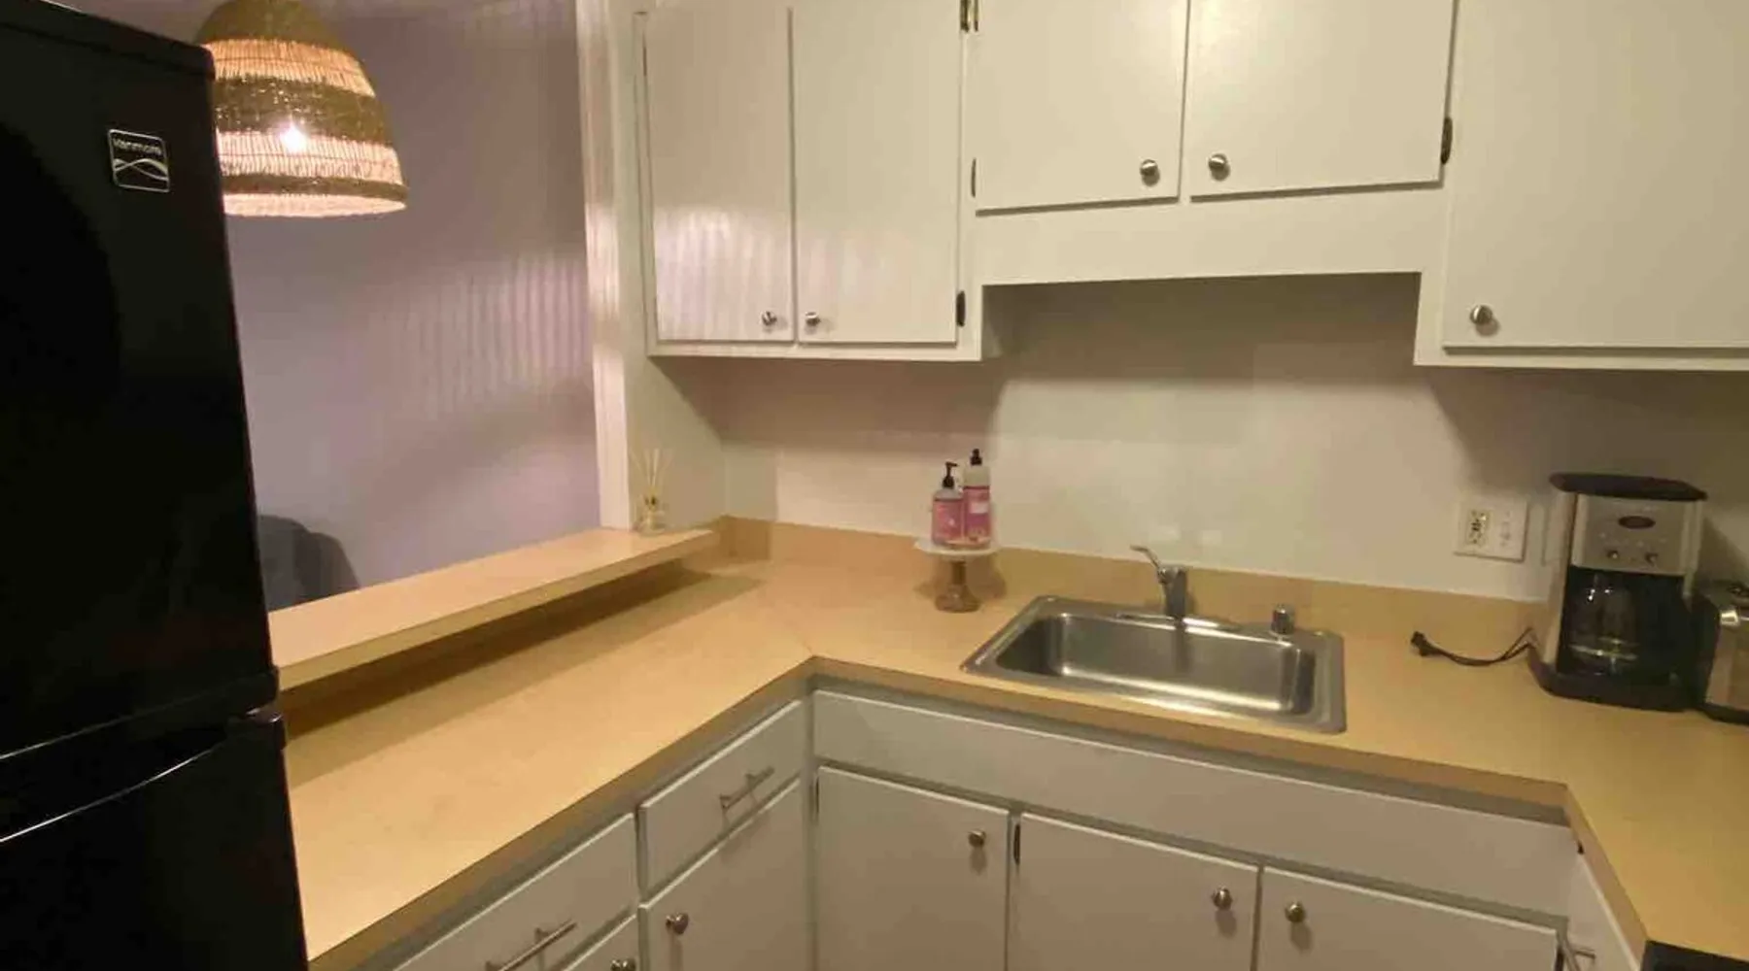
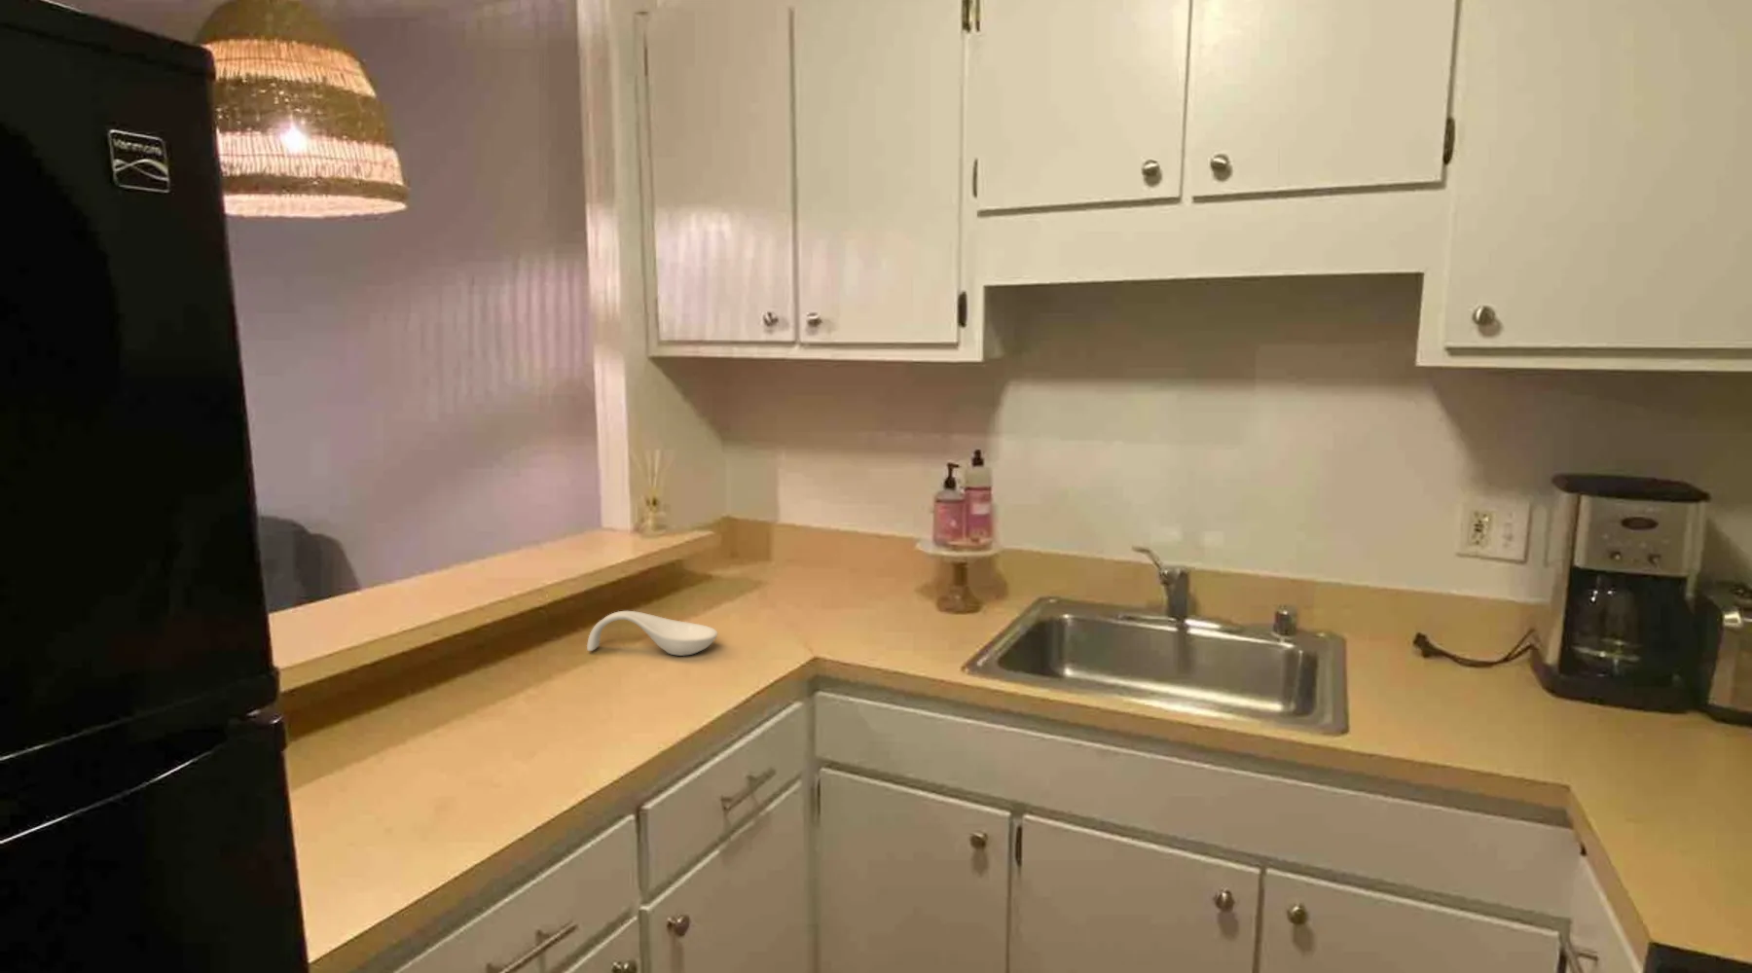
+ spoon rest (653, 631)
